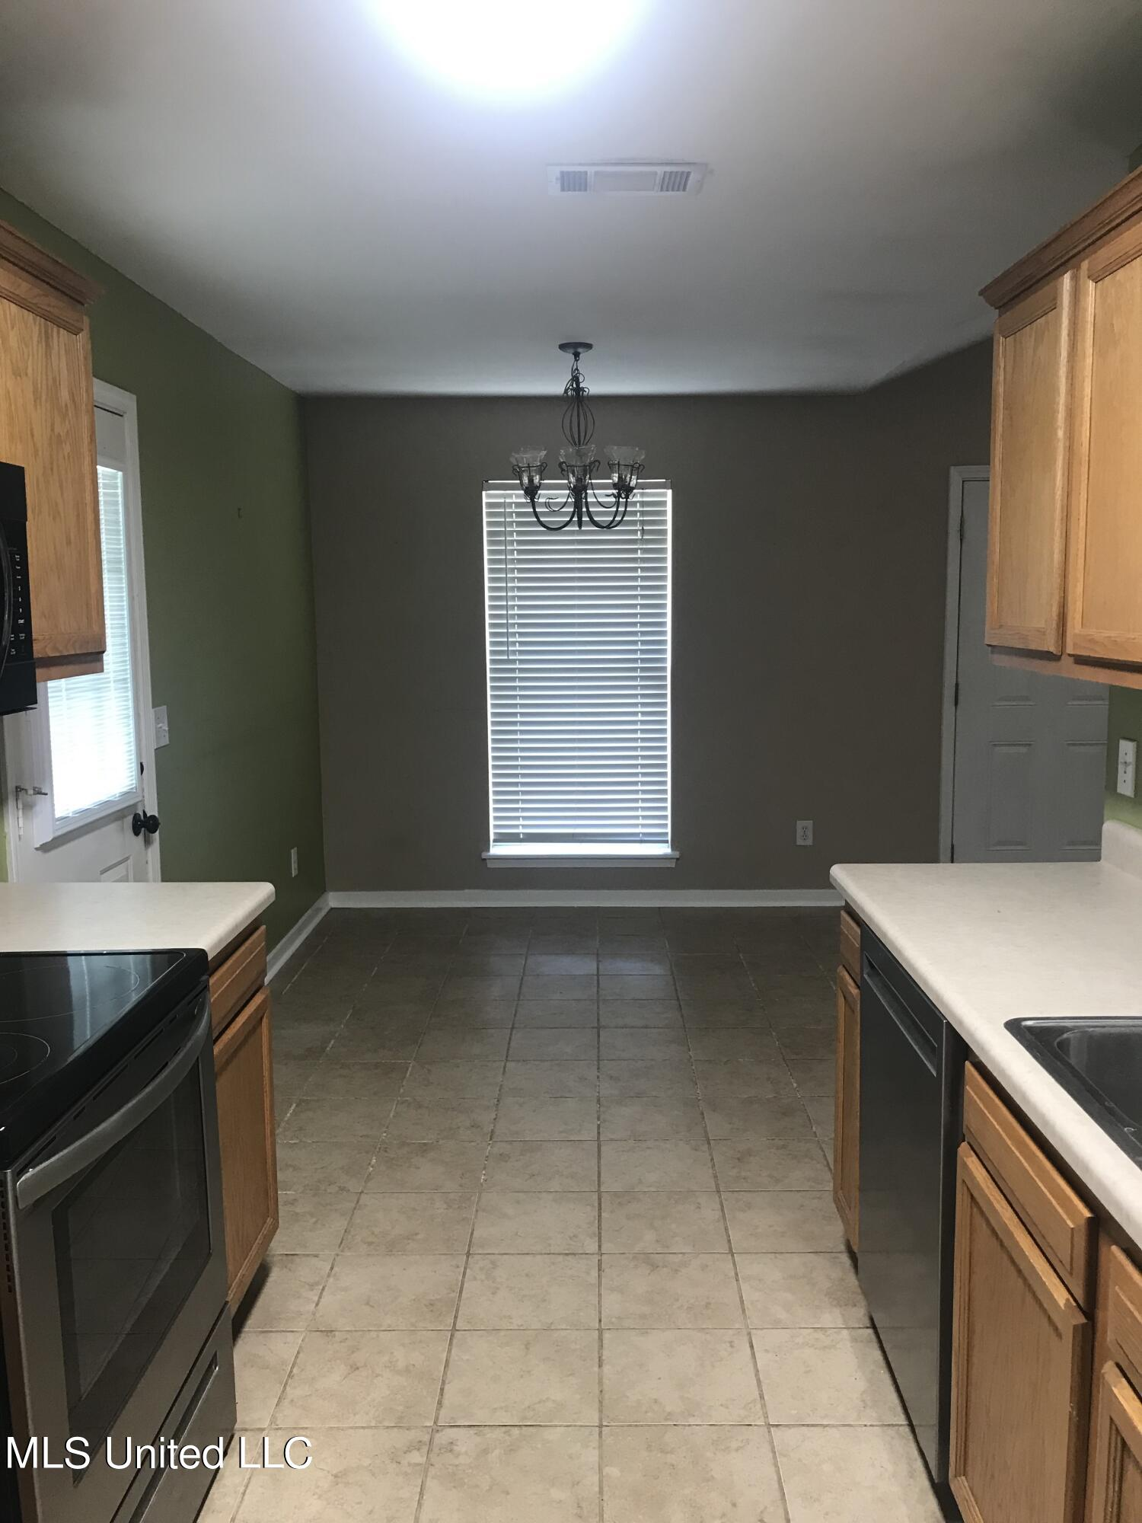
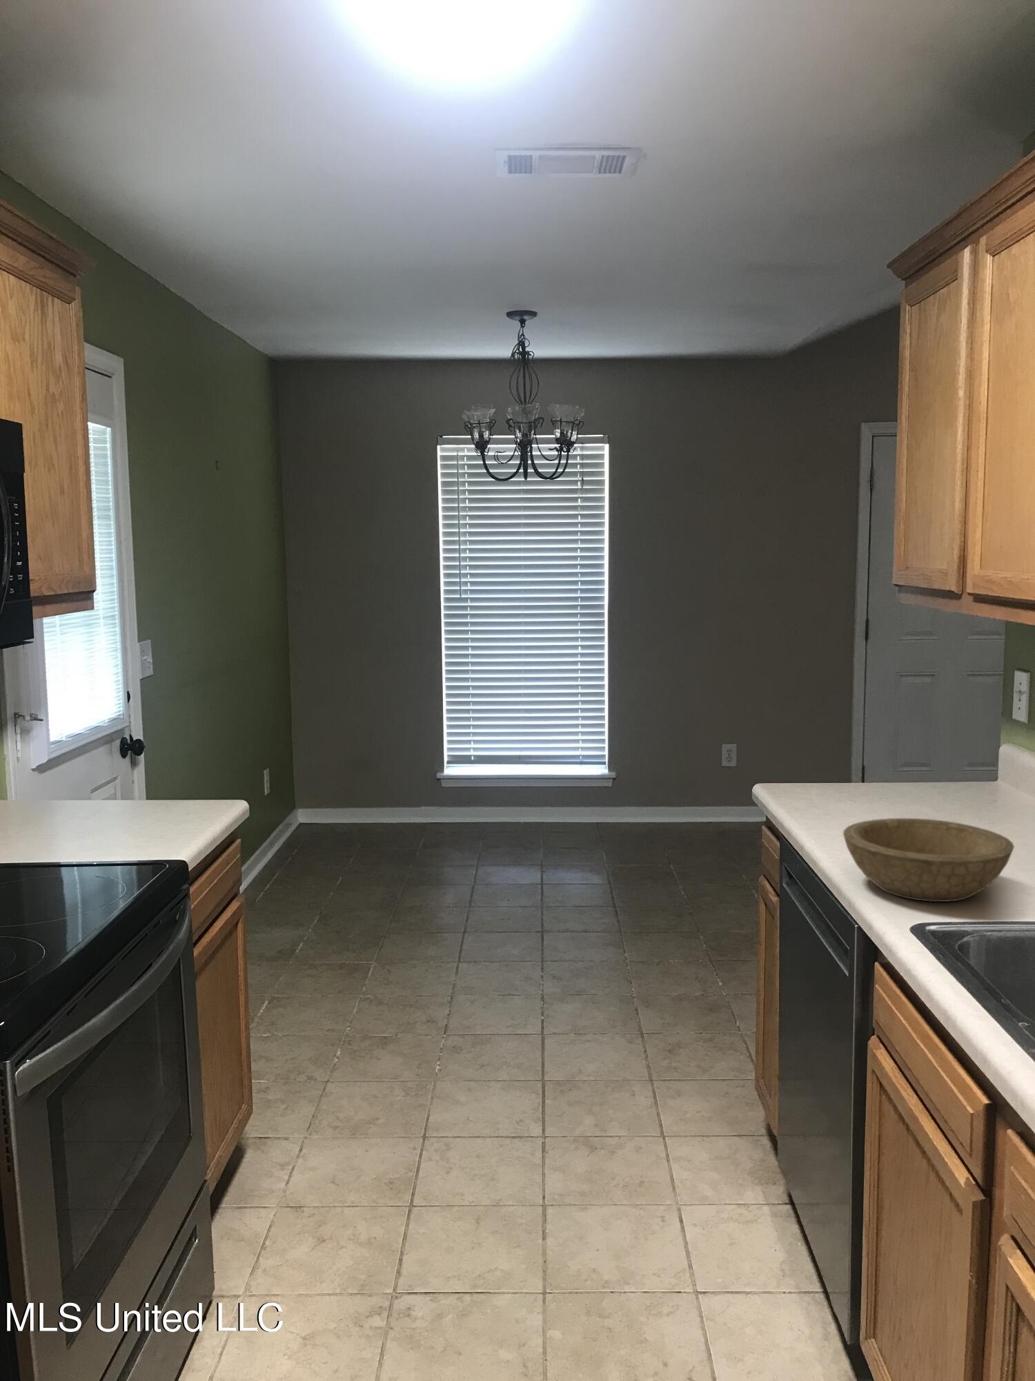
+ bowl (925, 861)
